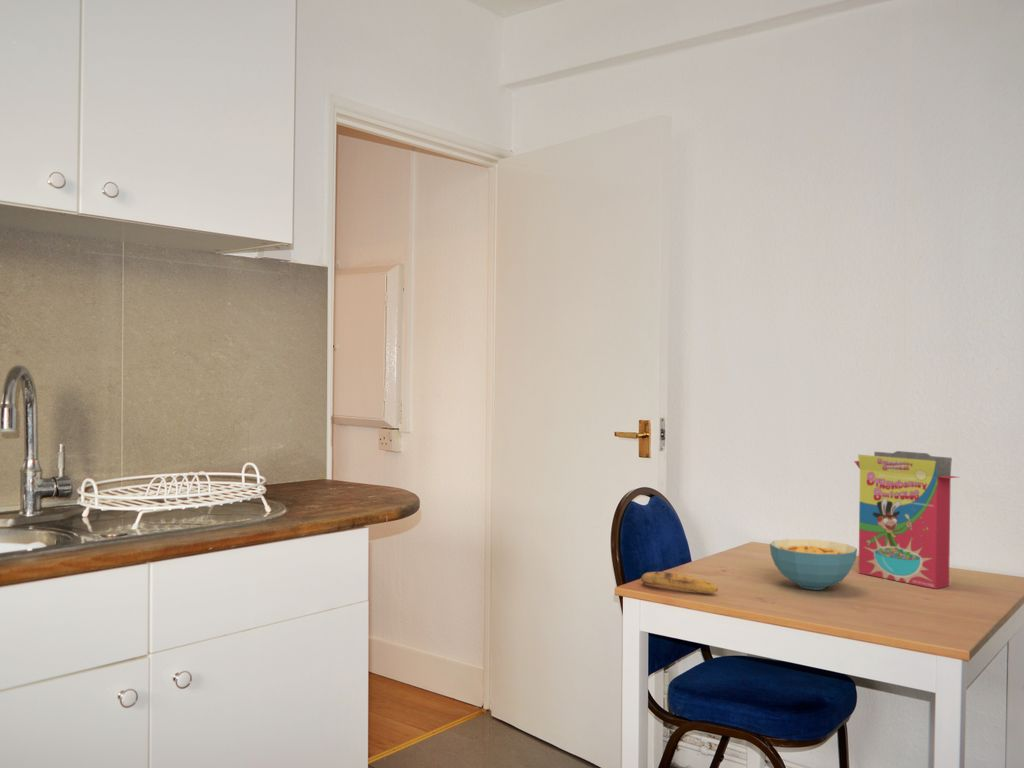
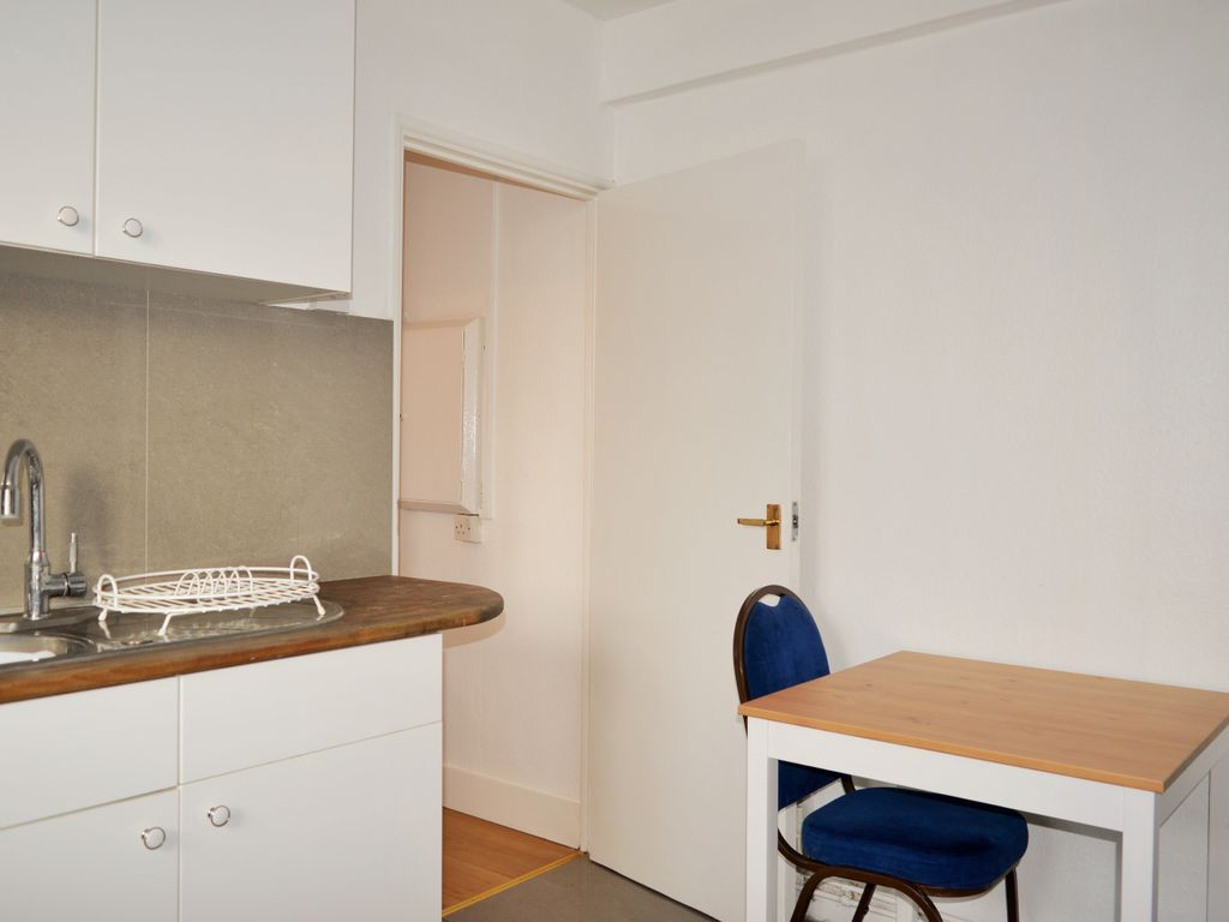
- cereal bowl (812, 566)
- cereal box (904, 516)
- banana (676, 581)
